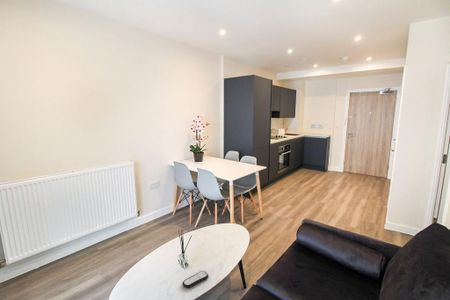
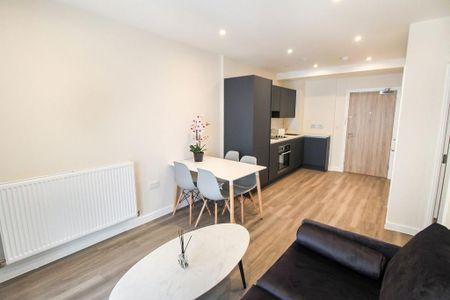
- remote control (195, 279)
